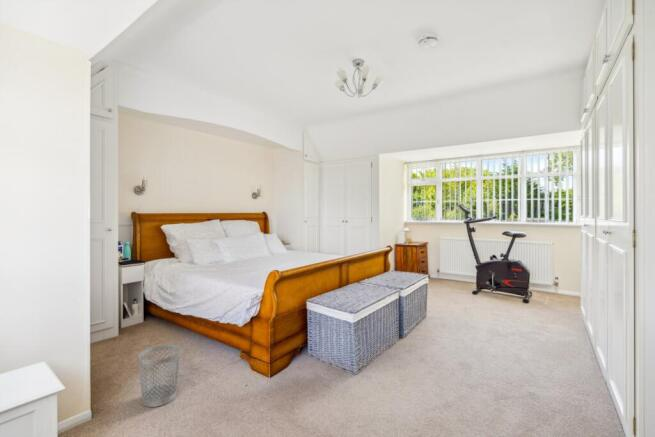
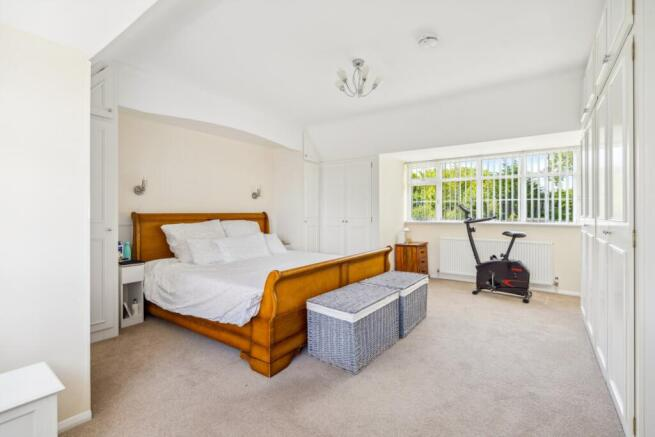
- wastebasket (159, 375)
